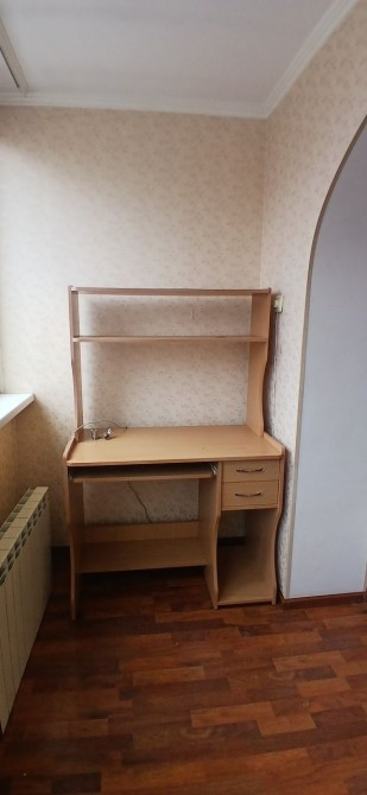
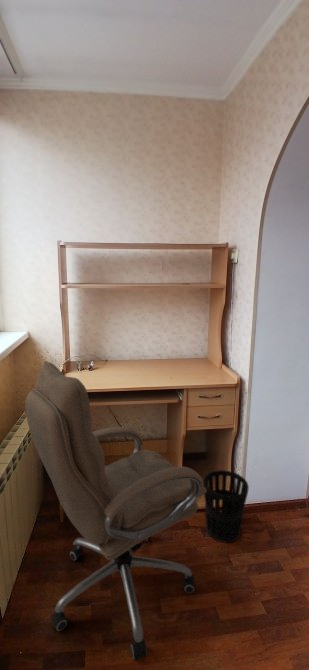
+ wastebasket (224, 506)
+ office chair (118, 481)
